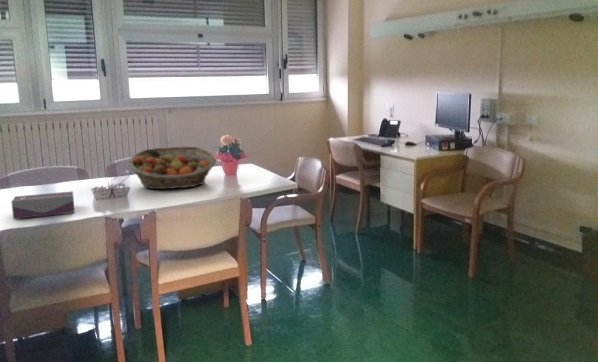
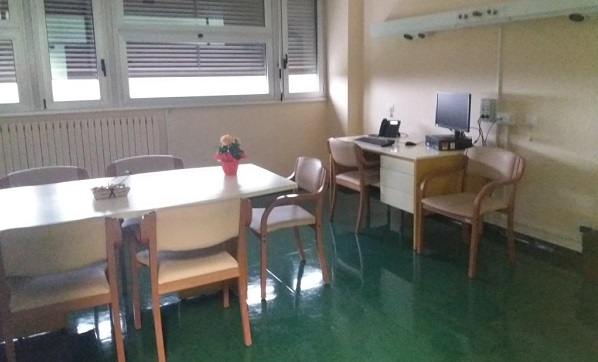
- tissue box (44, 204)
- fruit basket (173, 167)
